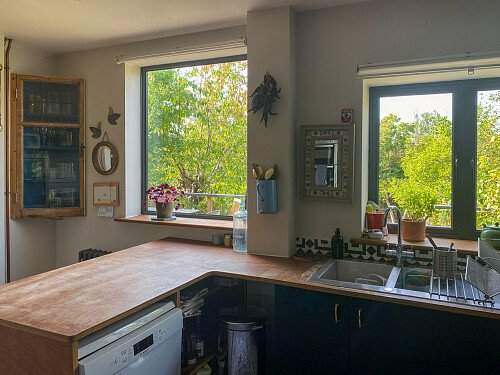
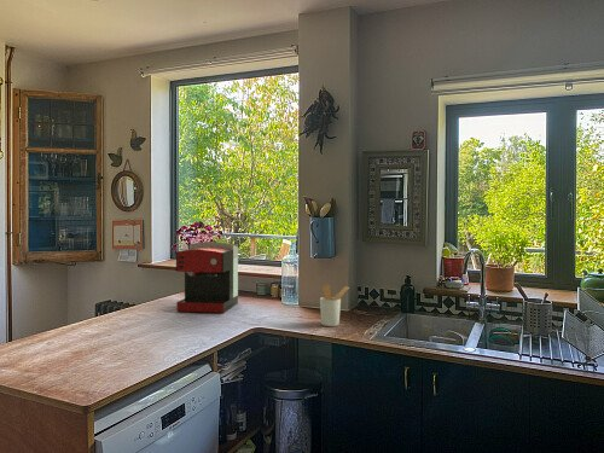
+ coffee maker (205, 275)
+ utensil holder (335, 304)
